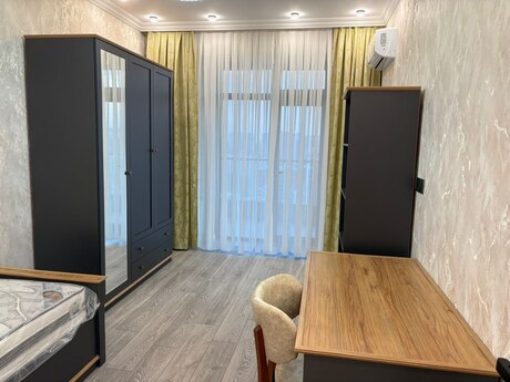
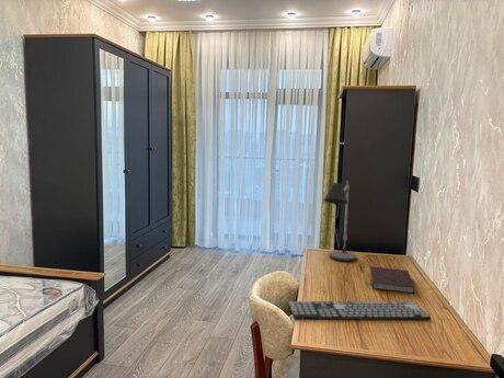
+ notebook (390, 278)
+ keyboard (356, 308)
+ desk lamp (344, 225)
